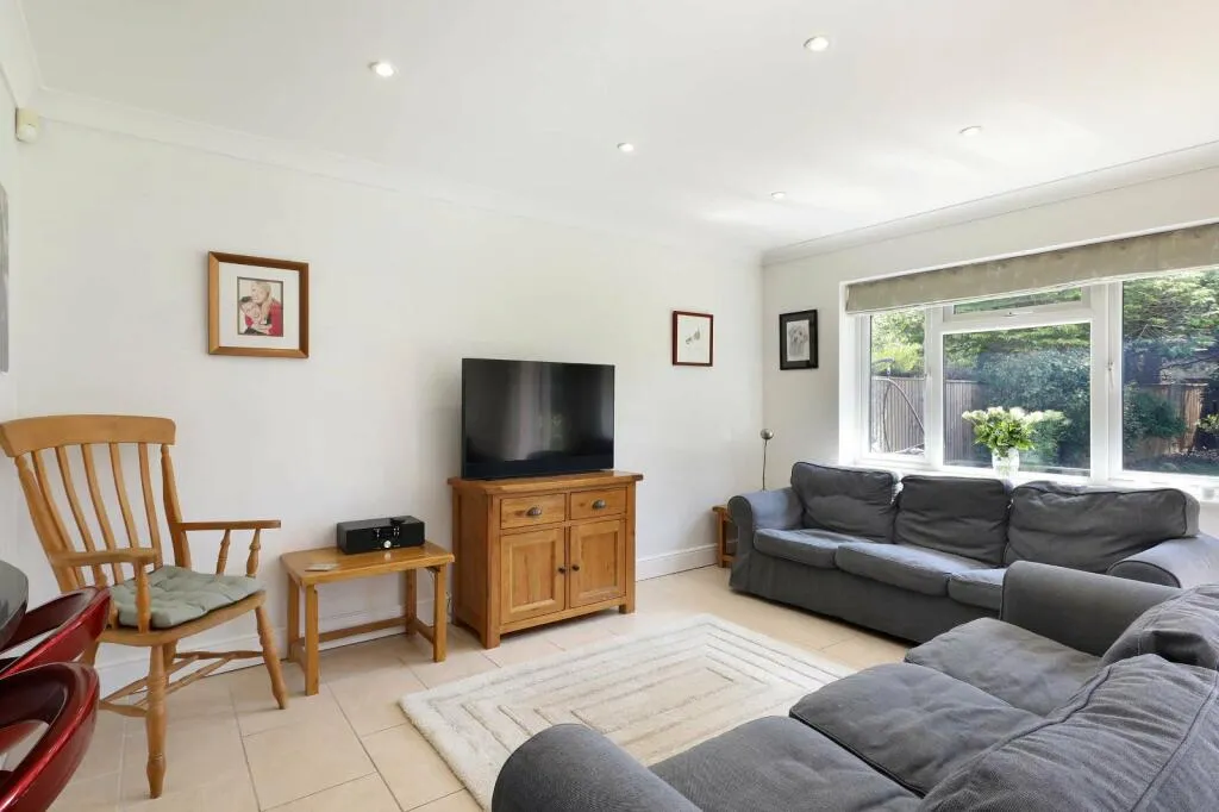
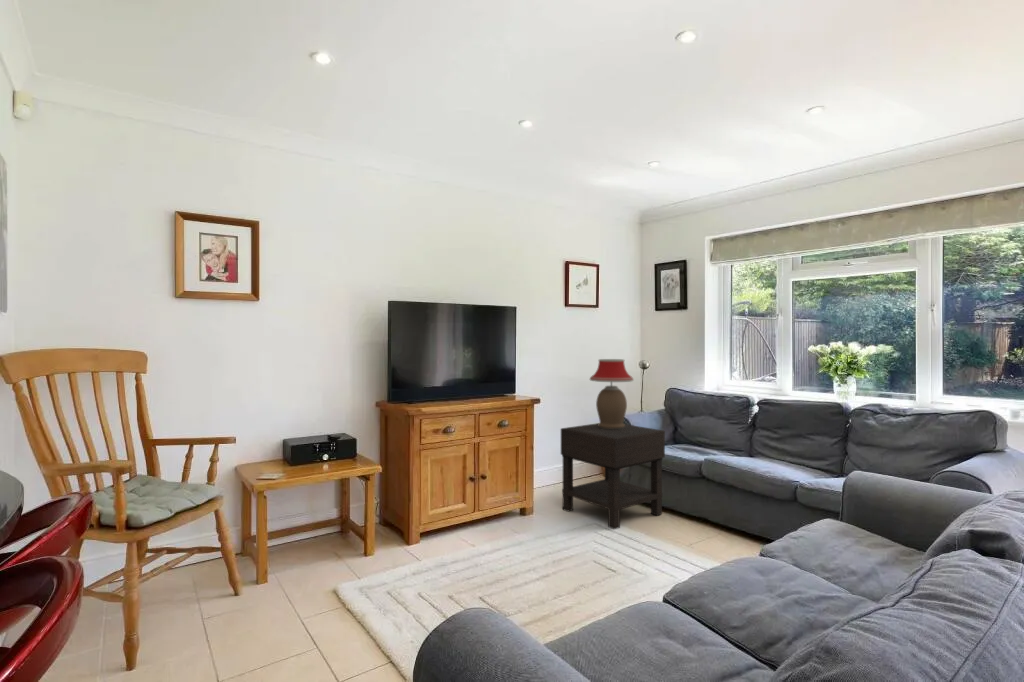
+ nightstand (612, 470)
+ table lamp (611, 393)
